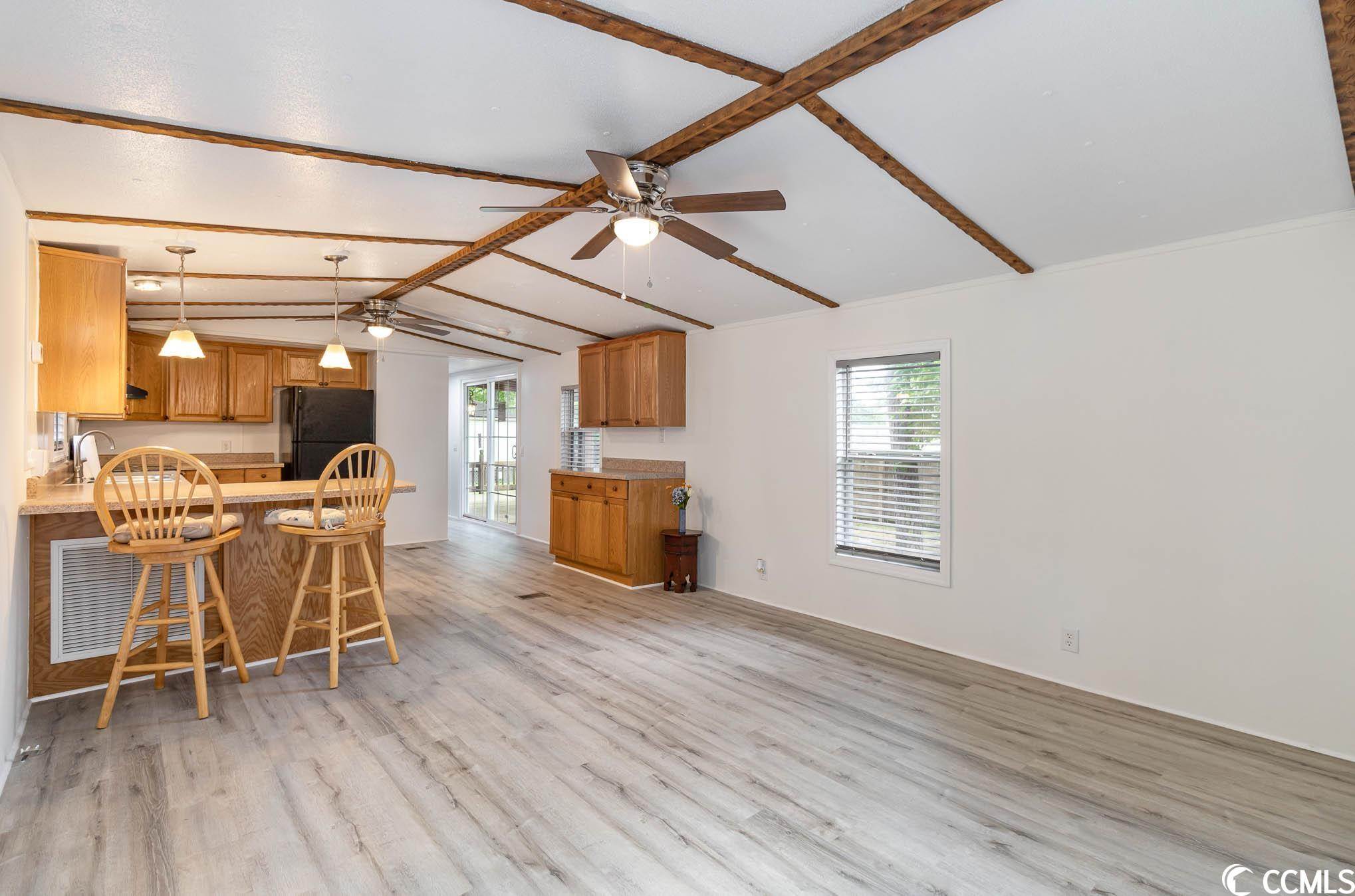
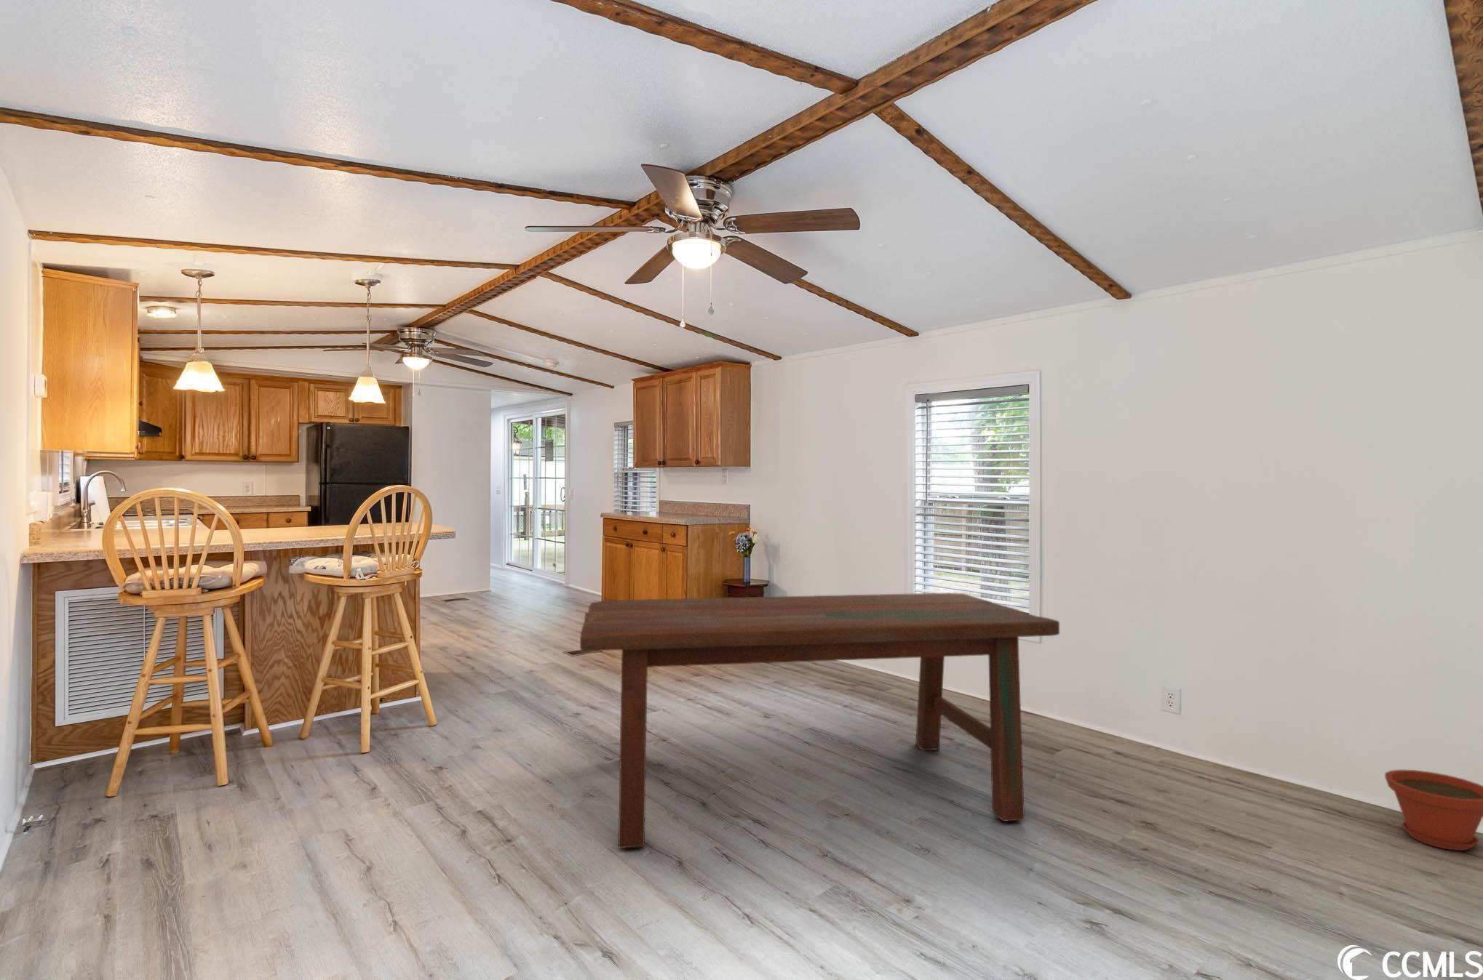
+ plant pot (1438, 812)
+ dining table (804, 661)
